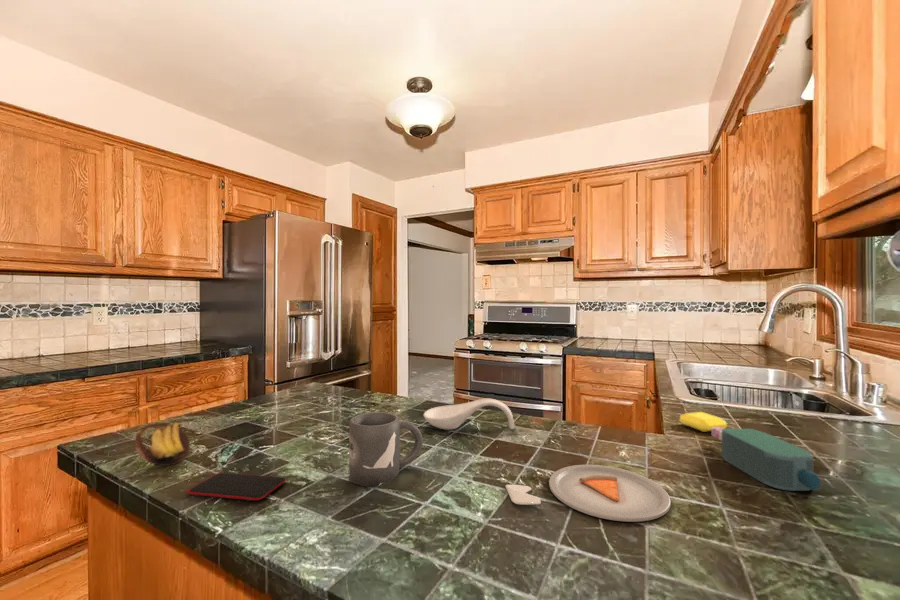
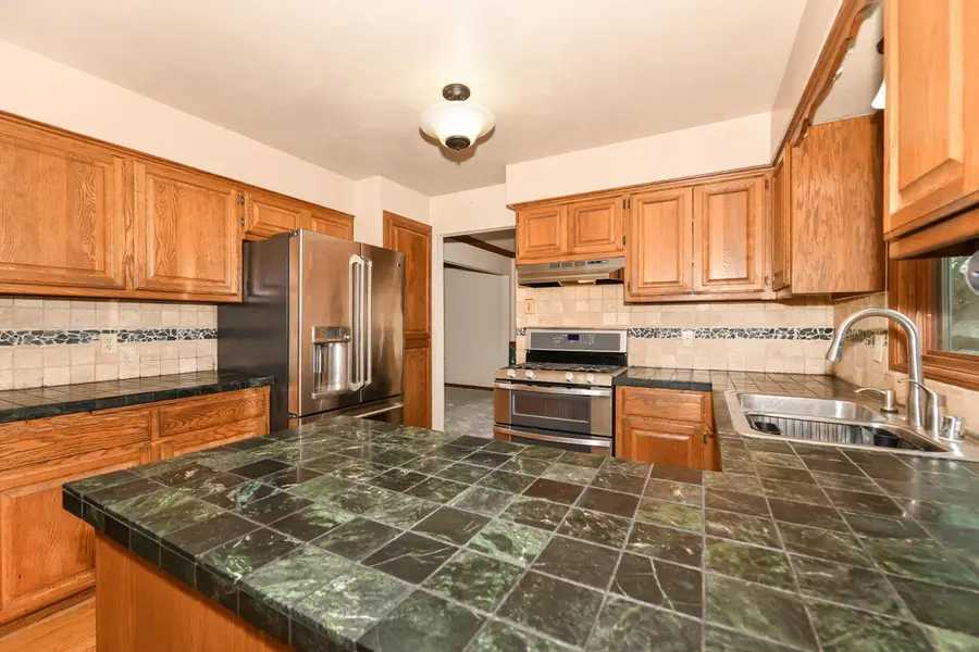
- smartphone (238, 485)
- soap bar (702, 421)
- banana (152, 441)
- spoon rest (468, 412)
- mug (383, 445)
- dinner plate (585, 489)
- bottle (758, 453)
